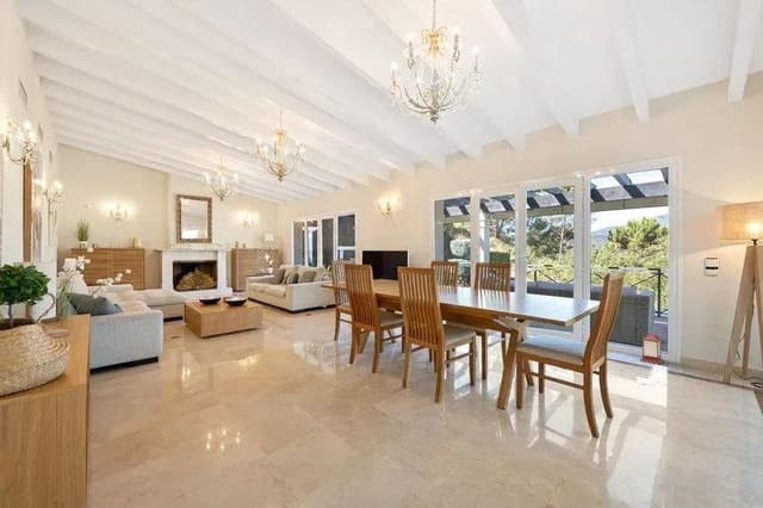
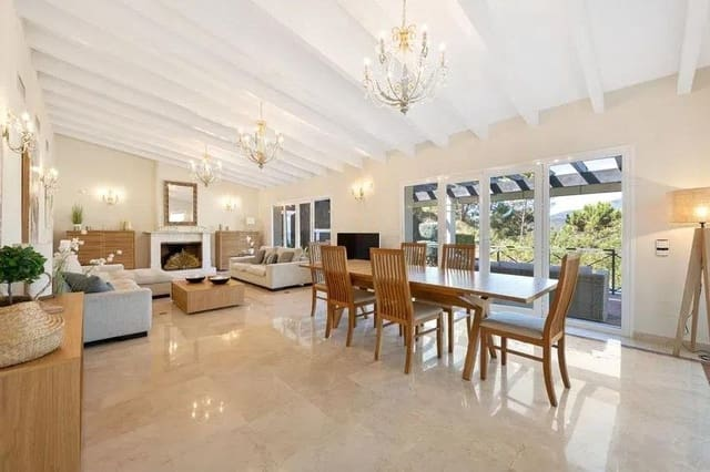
- lantern (651, 343)
